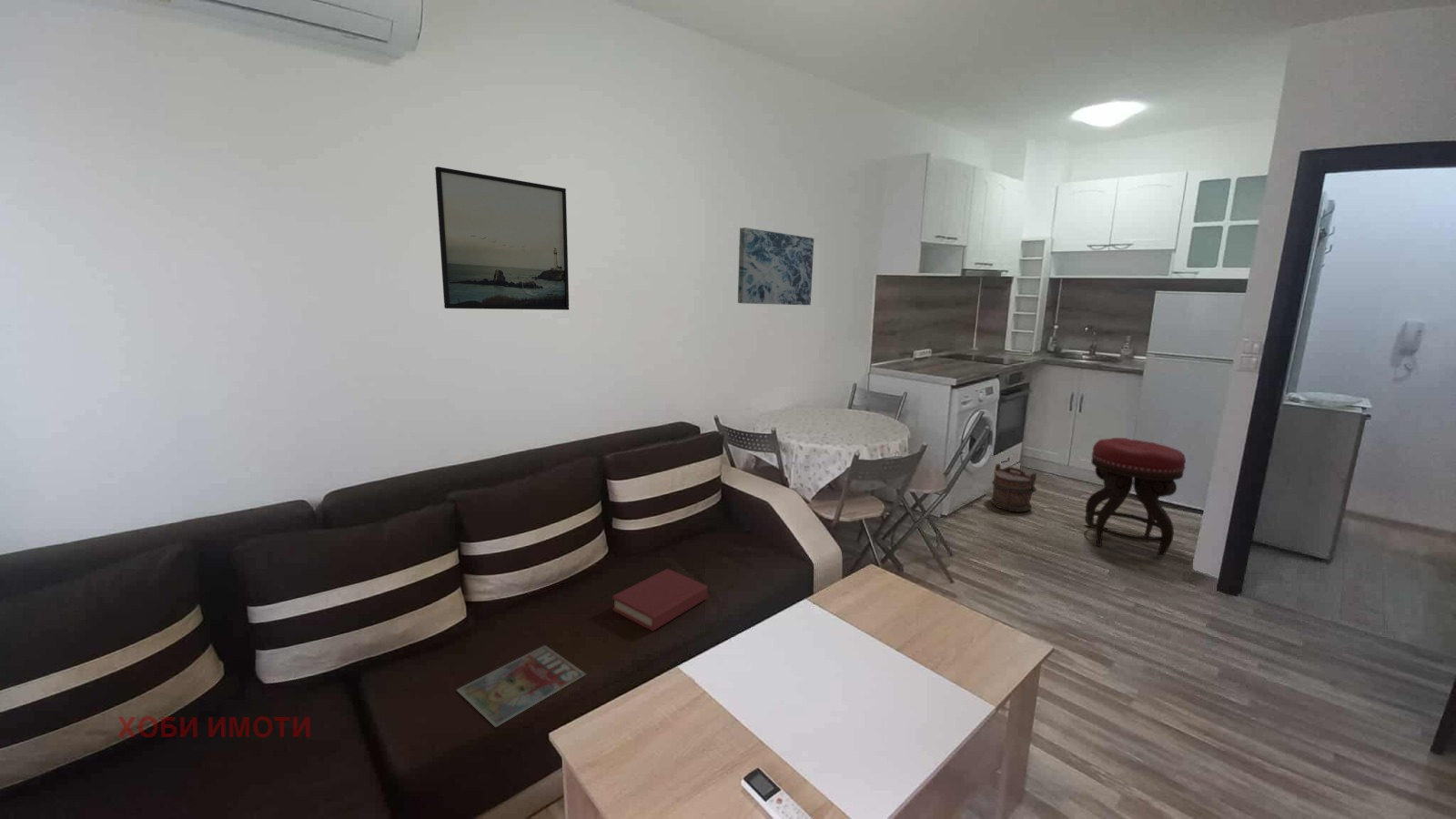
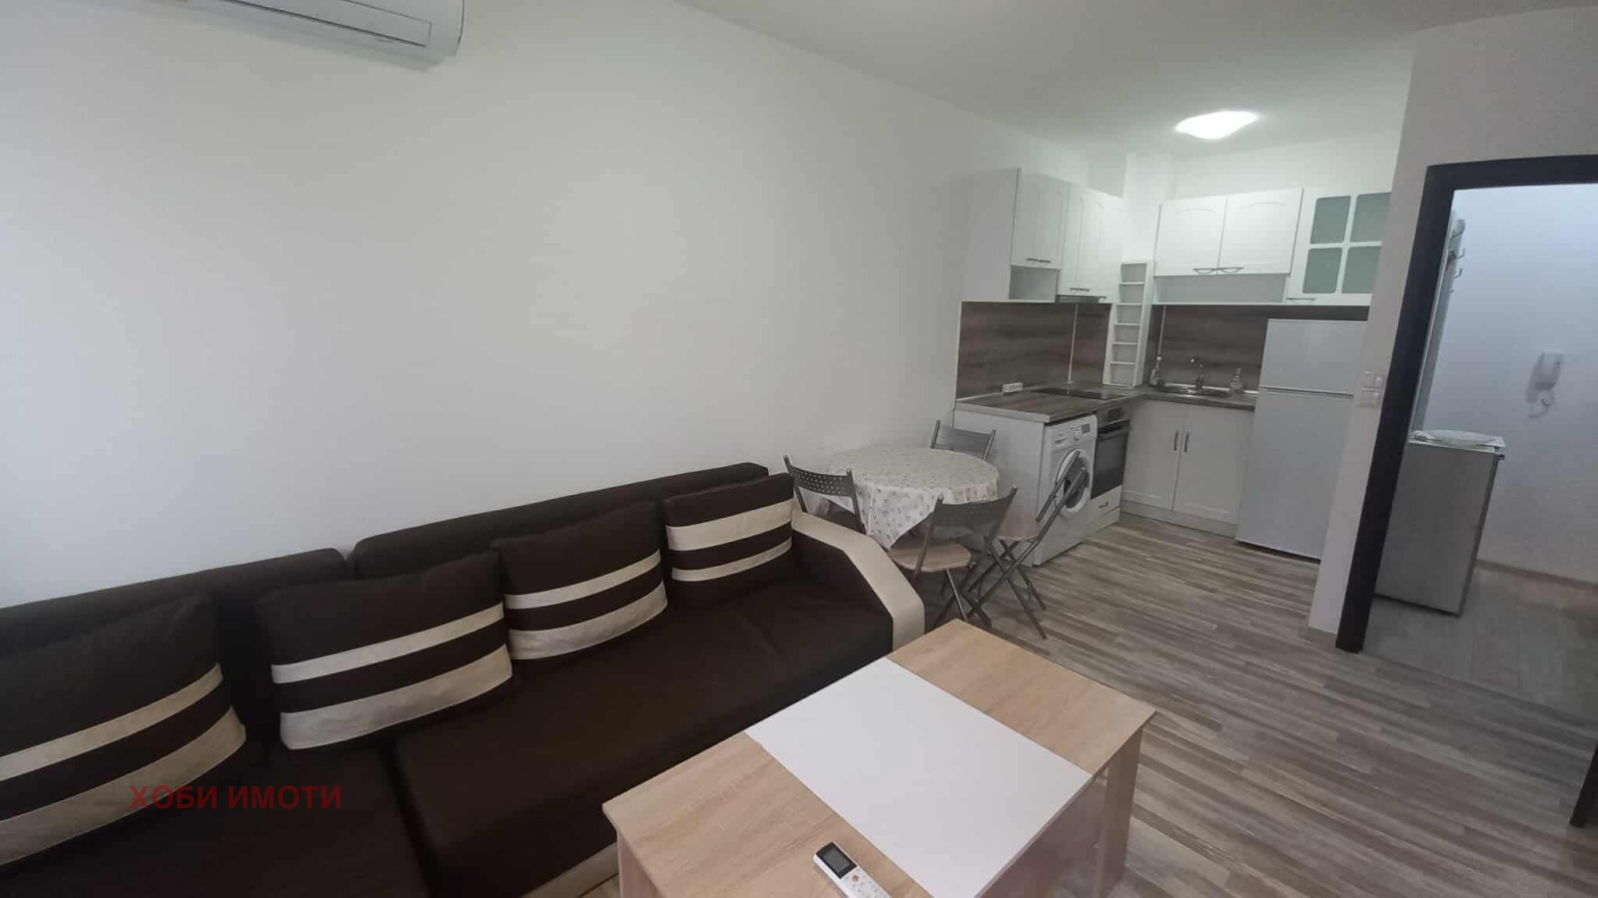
- wall art (777, 268)
- magazine (522, 682)
- stool (1129, 491)
- hardback book (661, 597)
- bucket (1013, 487)
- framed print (508, 245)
